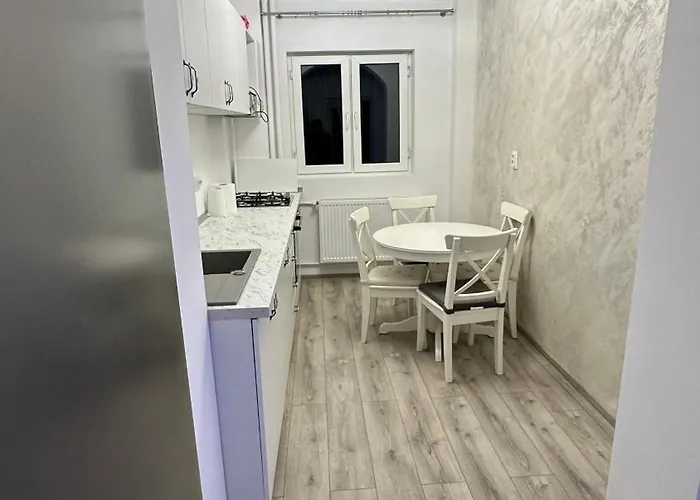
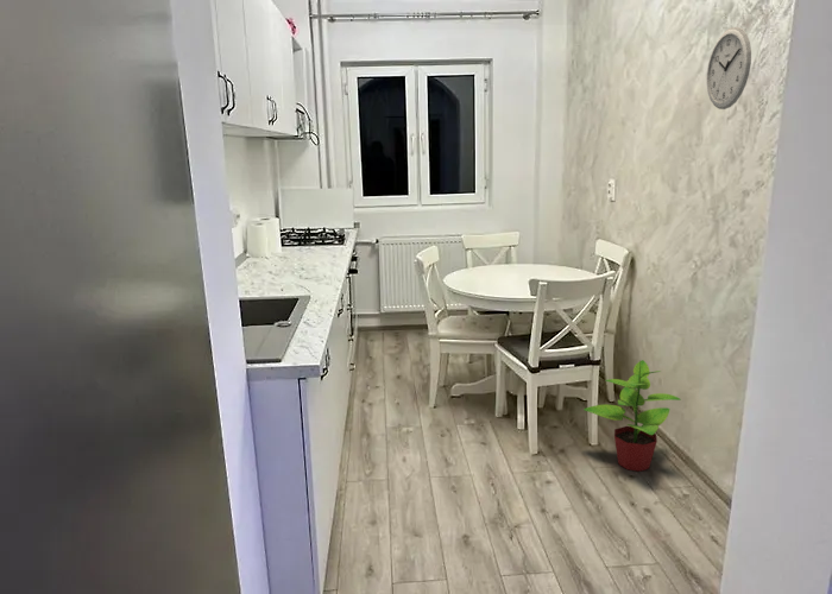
+ potted plant (637, 415)
+ wall clock (726, 69)
